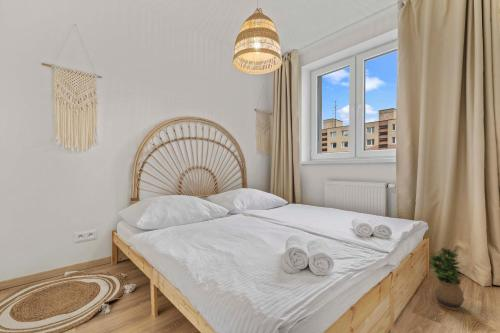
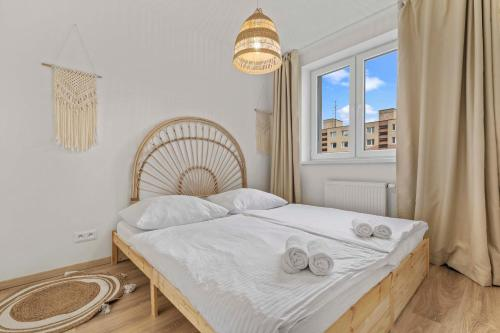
- potted plant (445, 276)
